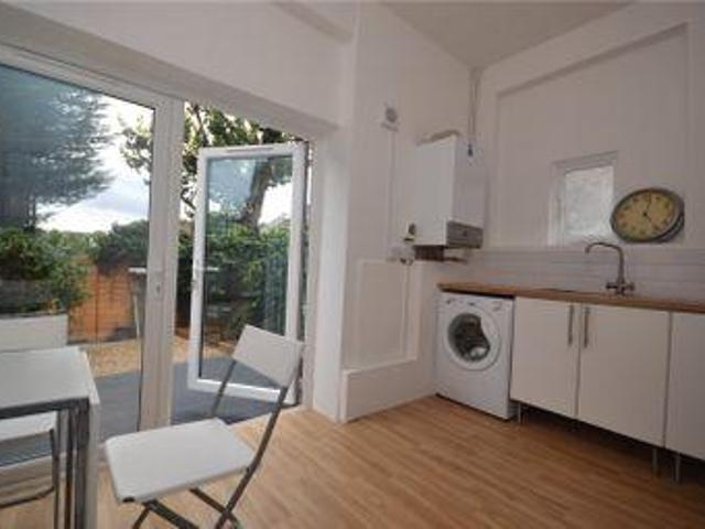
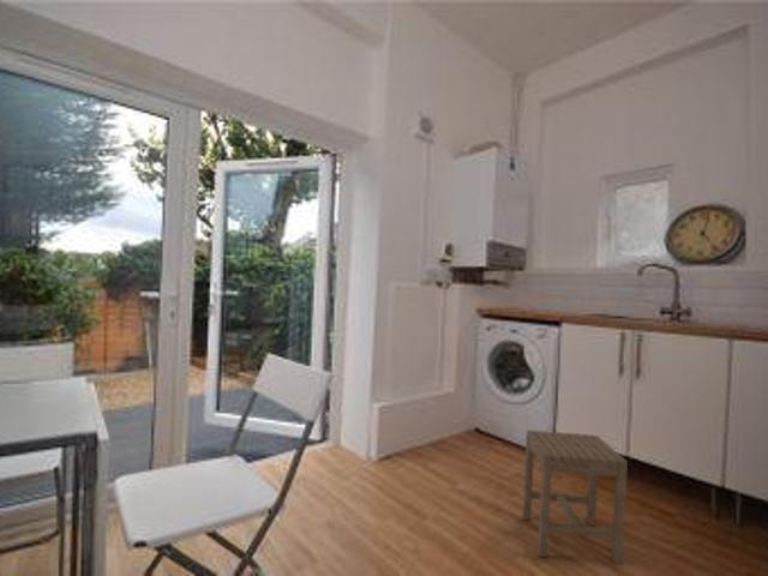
+ stool (569, 493)
